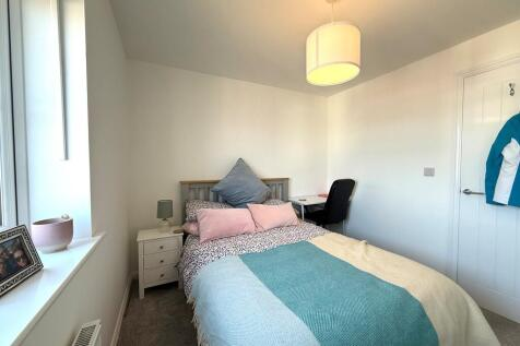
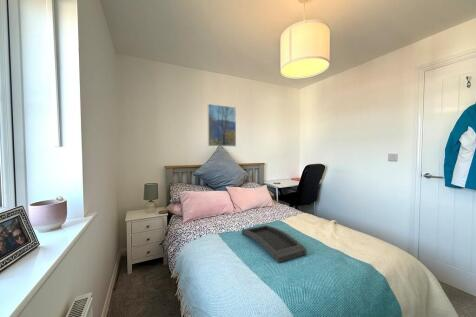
+ tray (270, 238)
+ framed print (222, 126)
